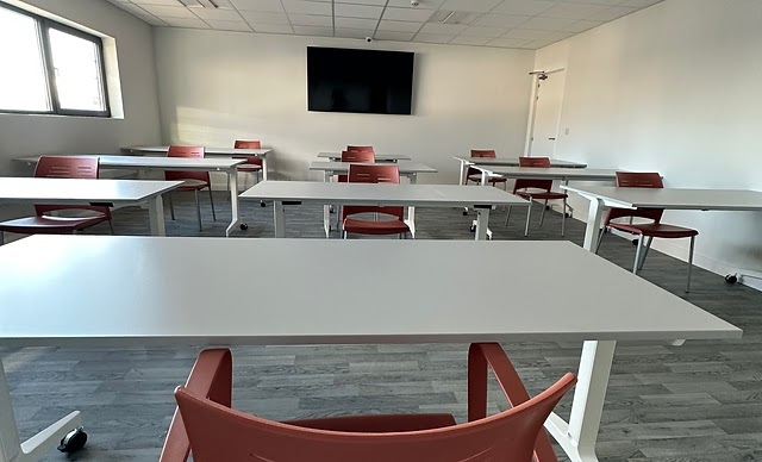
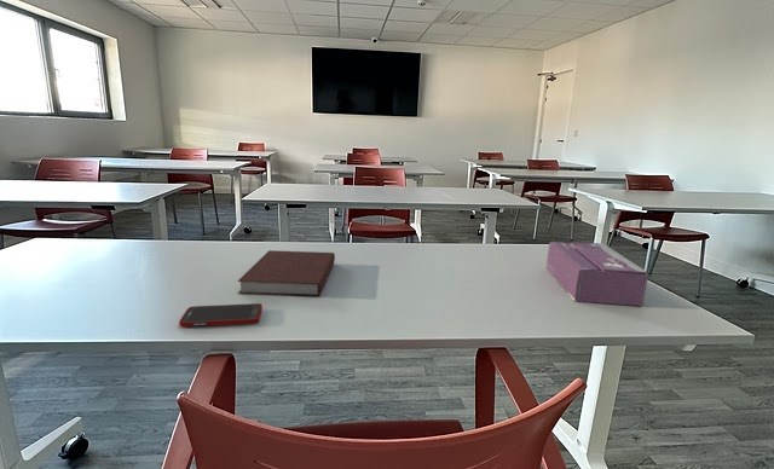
+ tissue box (590, 268)
+ cell phone (223, 314)
+ notebook (291, 271)
